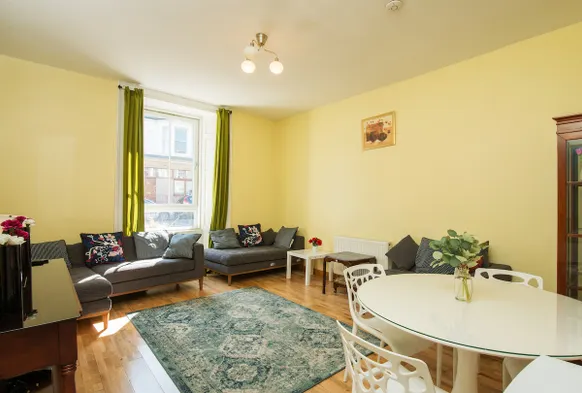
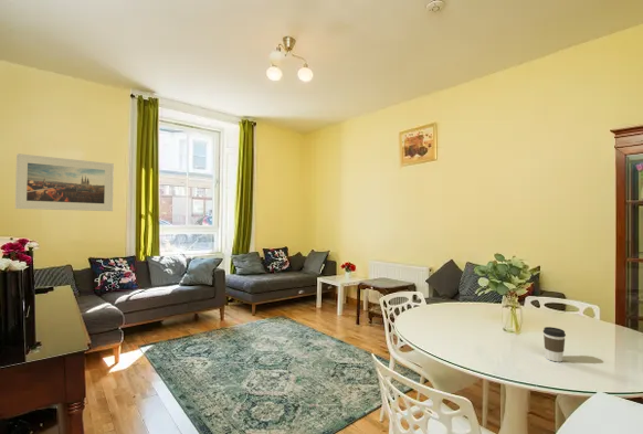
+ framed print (67, 184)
+ coffee cup (554, 343)
